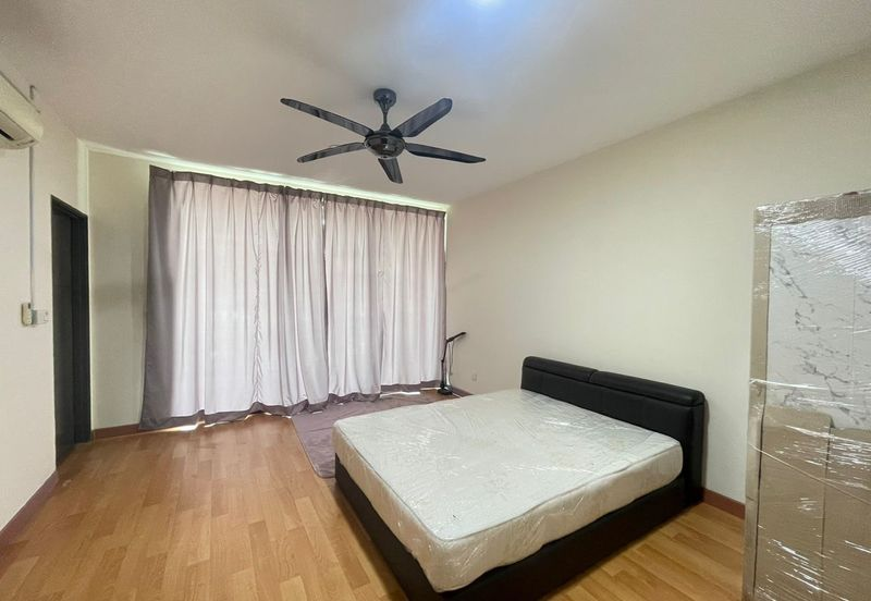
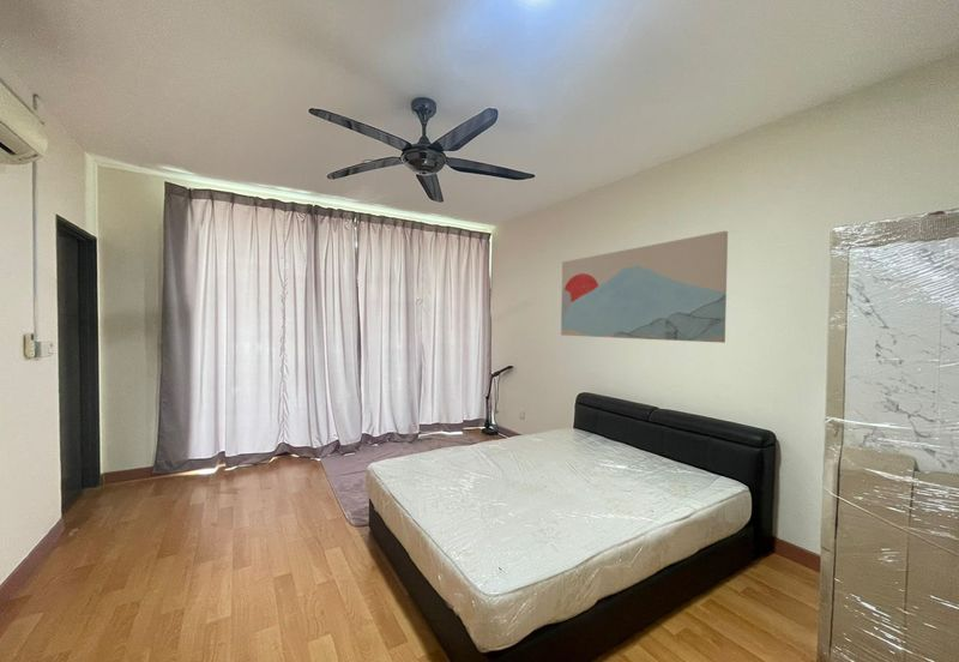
+ wall art (627, 294)
